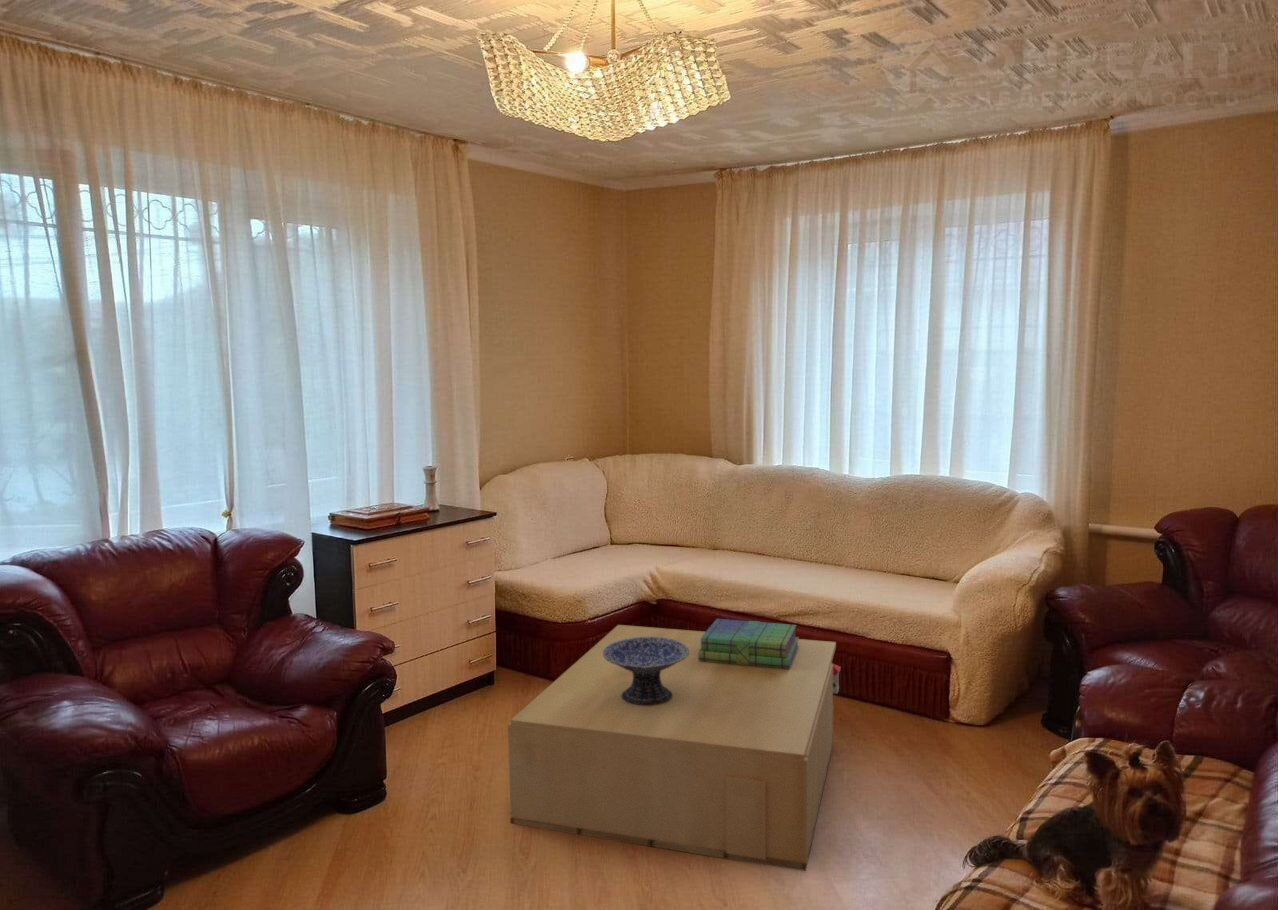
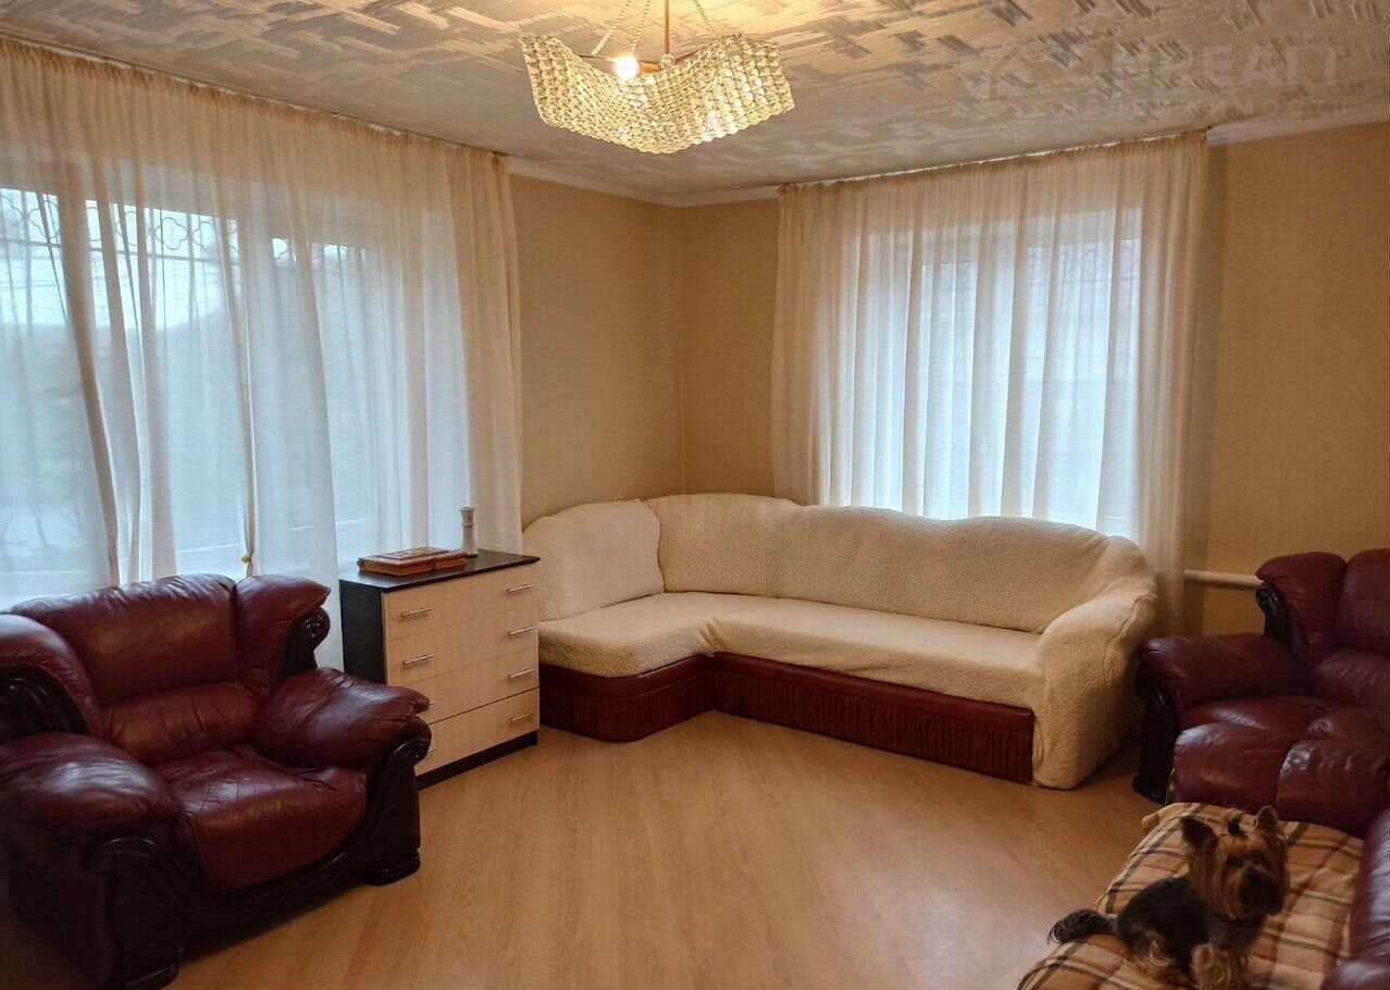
- decorative bowl (646, 672)
- coffee table (694, 723)
- stack of books (749, 642)
